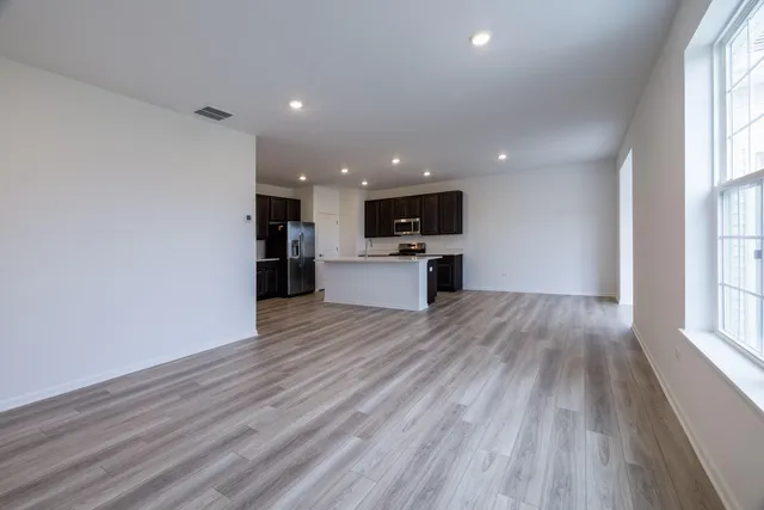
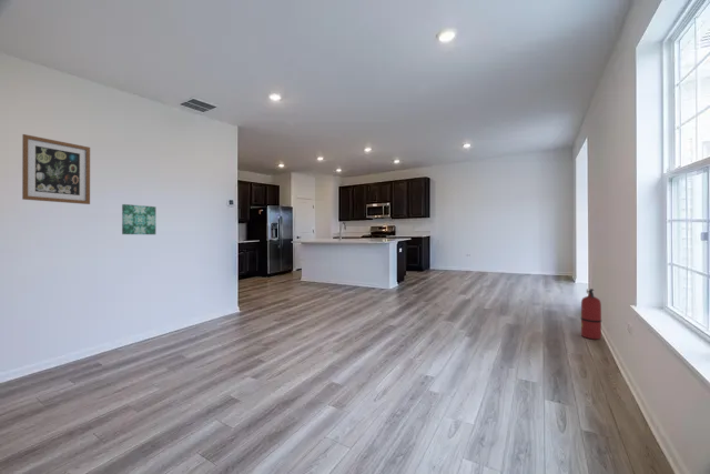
+ wall art (139, 220)
+ fire extinguisher (590, 312)
+ wall art (58, 171)
